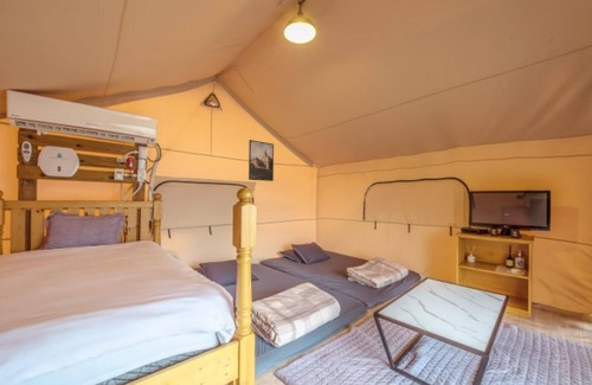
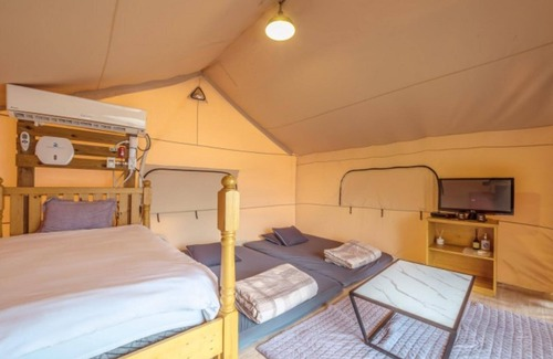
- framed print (262, 161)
